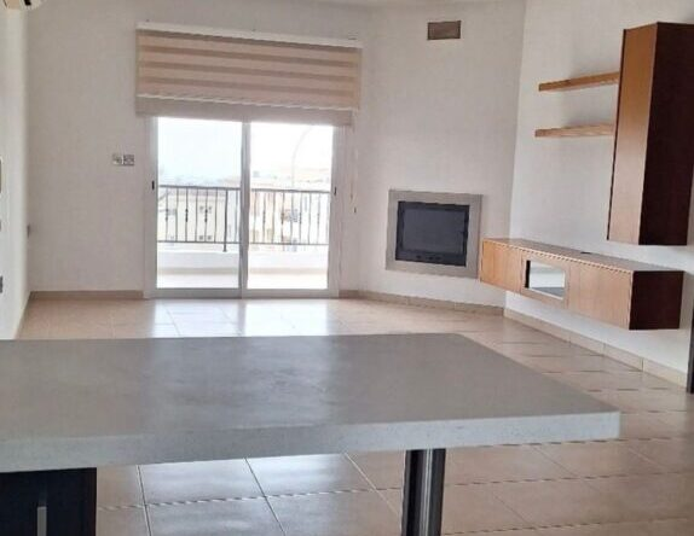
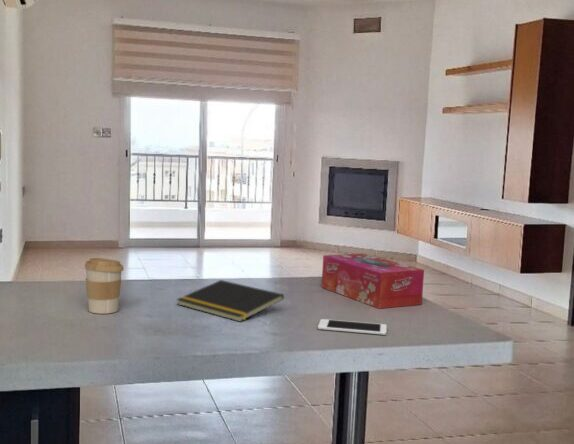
+ tissue box (370, 278)
+ coffee cup (103, 284)
+ notepad (229, 299)
+ cell phone (352, 326)
